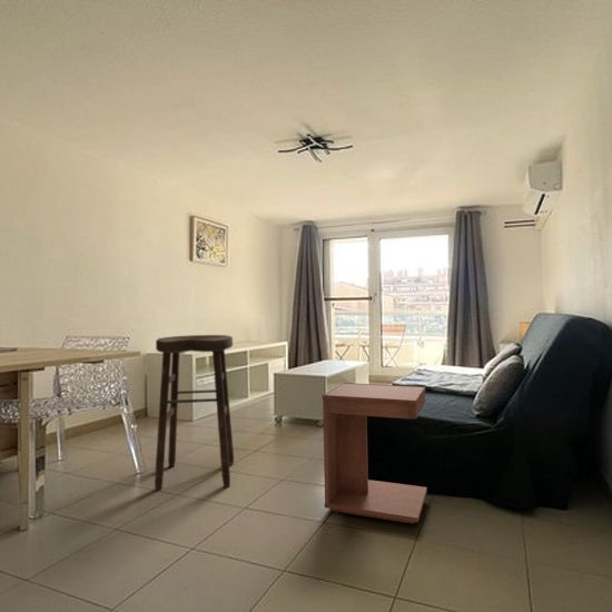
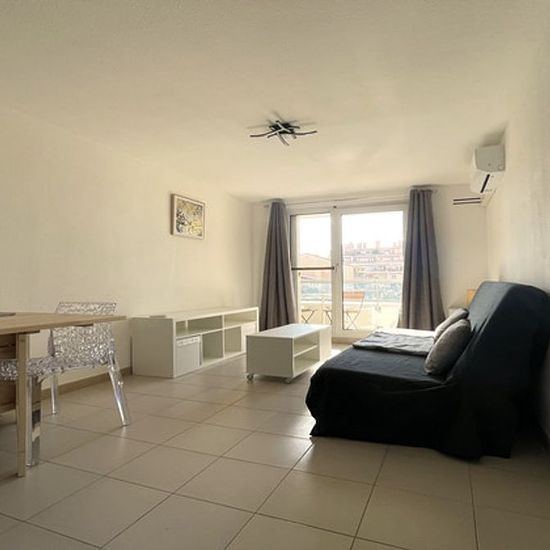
- side table (366, 447)
- stool (196, 402)
